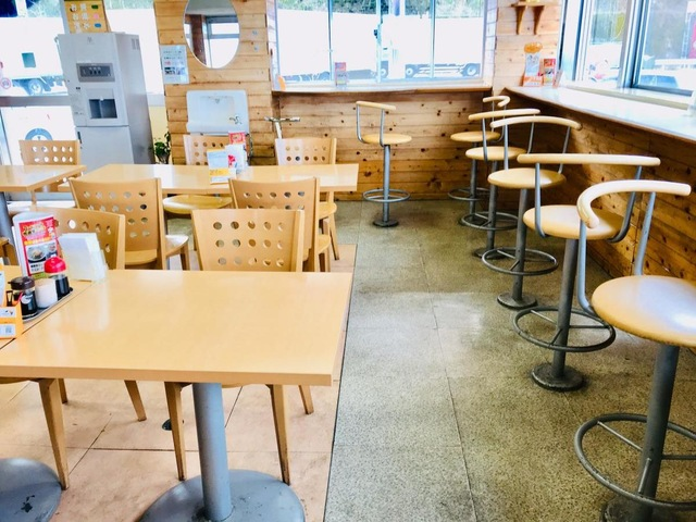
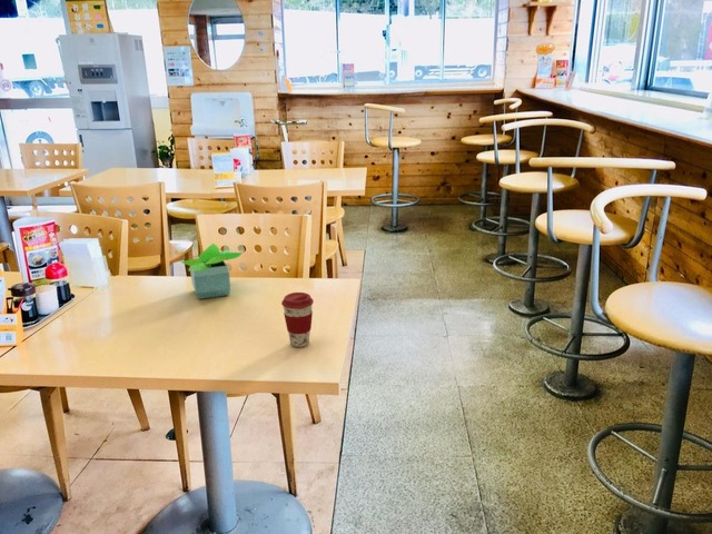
+ coffee cup (298, 319)
+ potted plant (212, 270)
